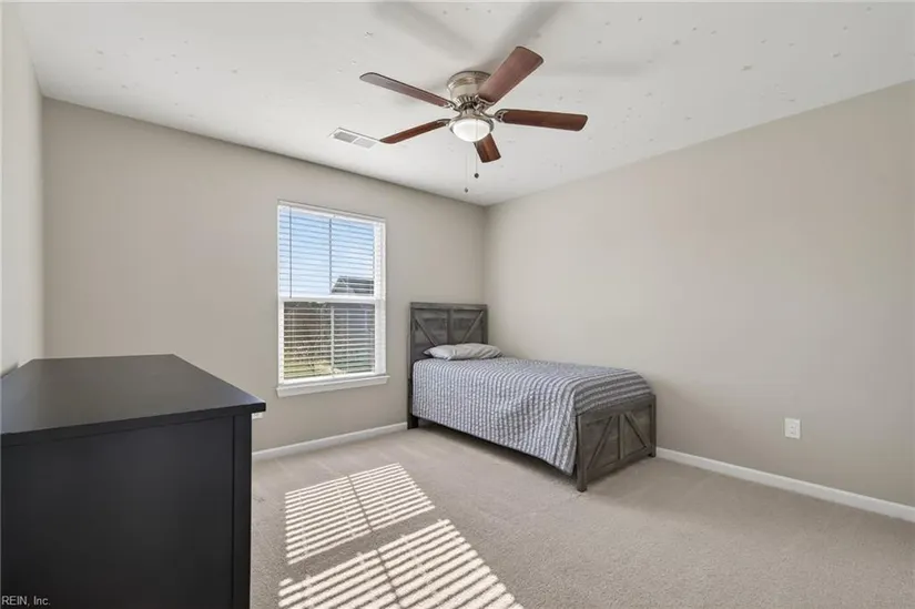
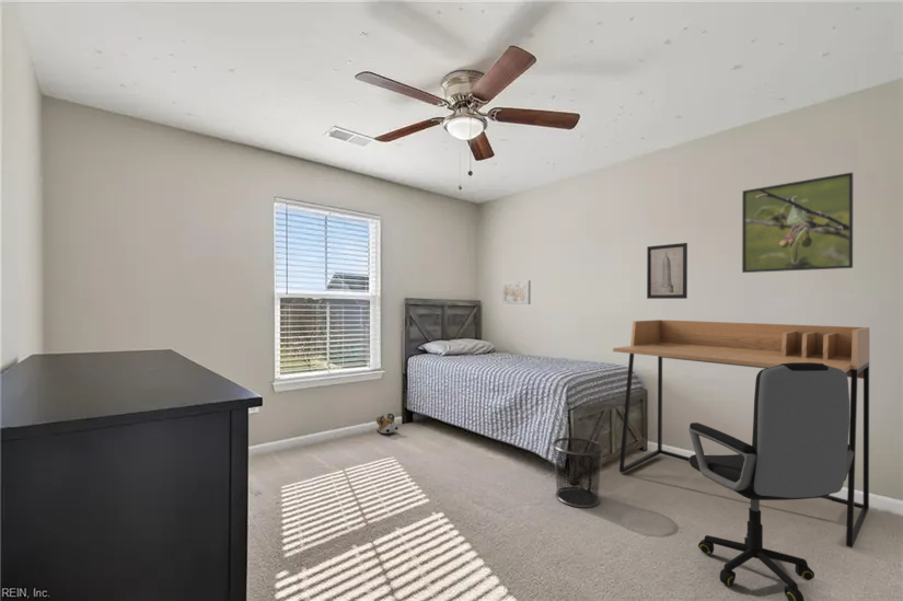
+ wall art (516, 292)
+ office chair (762, 466)
+ plush toy (384, 423)
+ desk (733, 365)
+ wall art (665, 271)
+ waste bin (577, 472)
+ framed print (792, 226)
